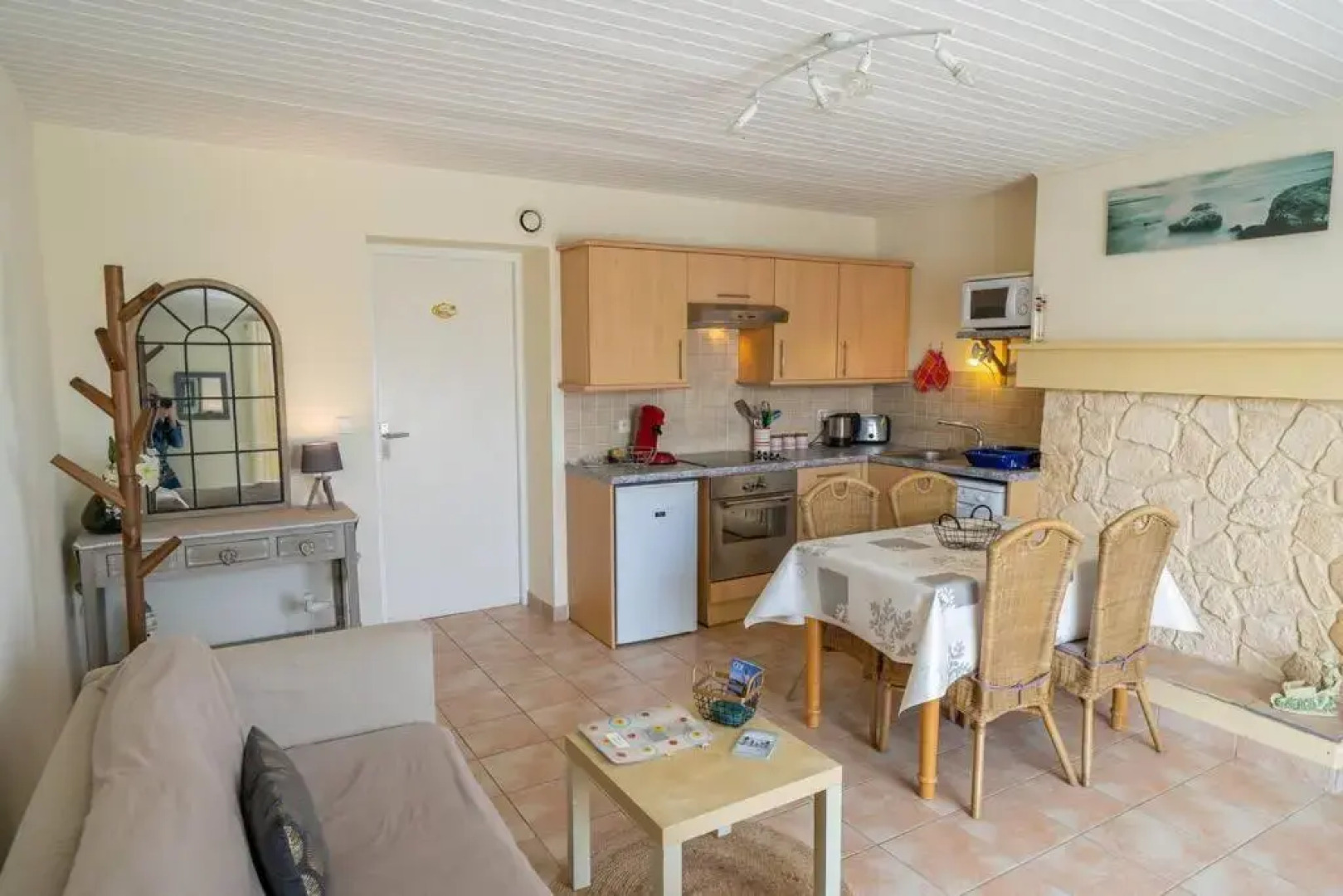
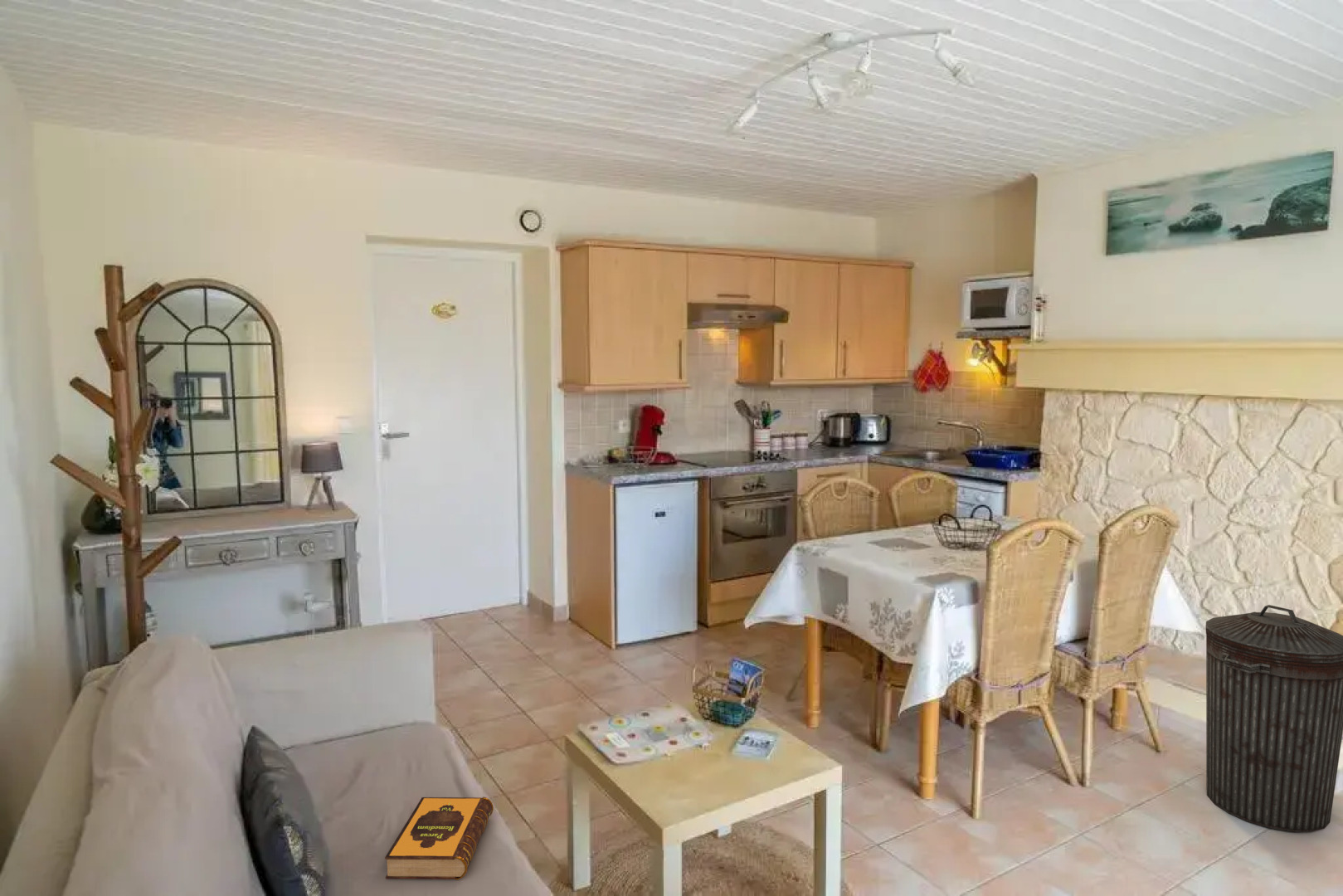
+ hardback book (443, 835)
+ trash can (1272, 707)
